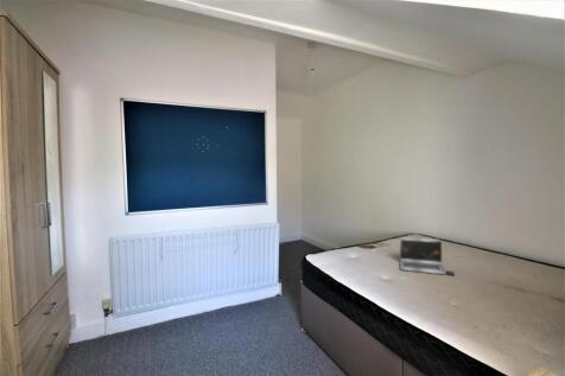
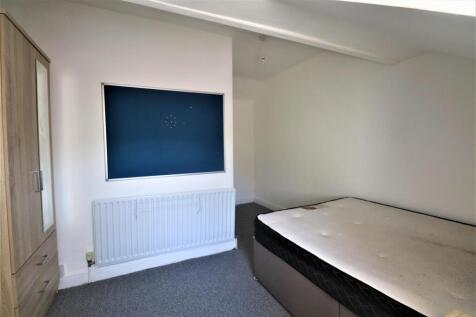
- laptop (425, 255)
